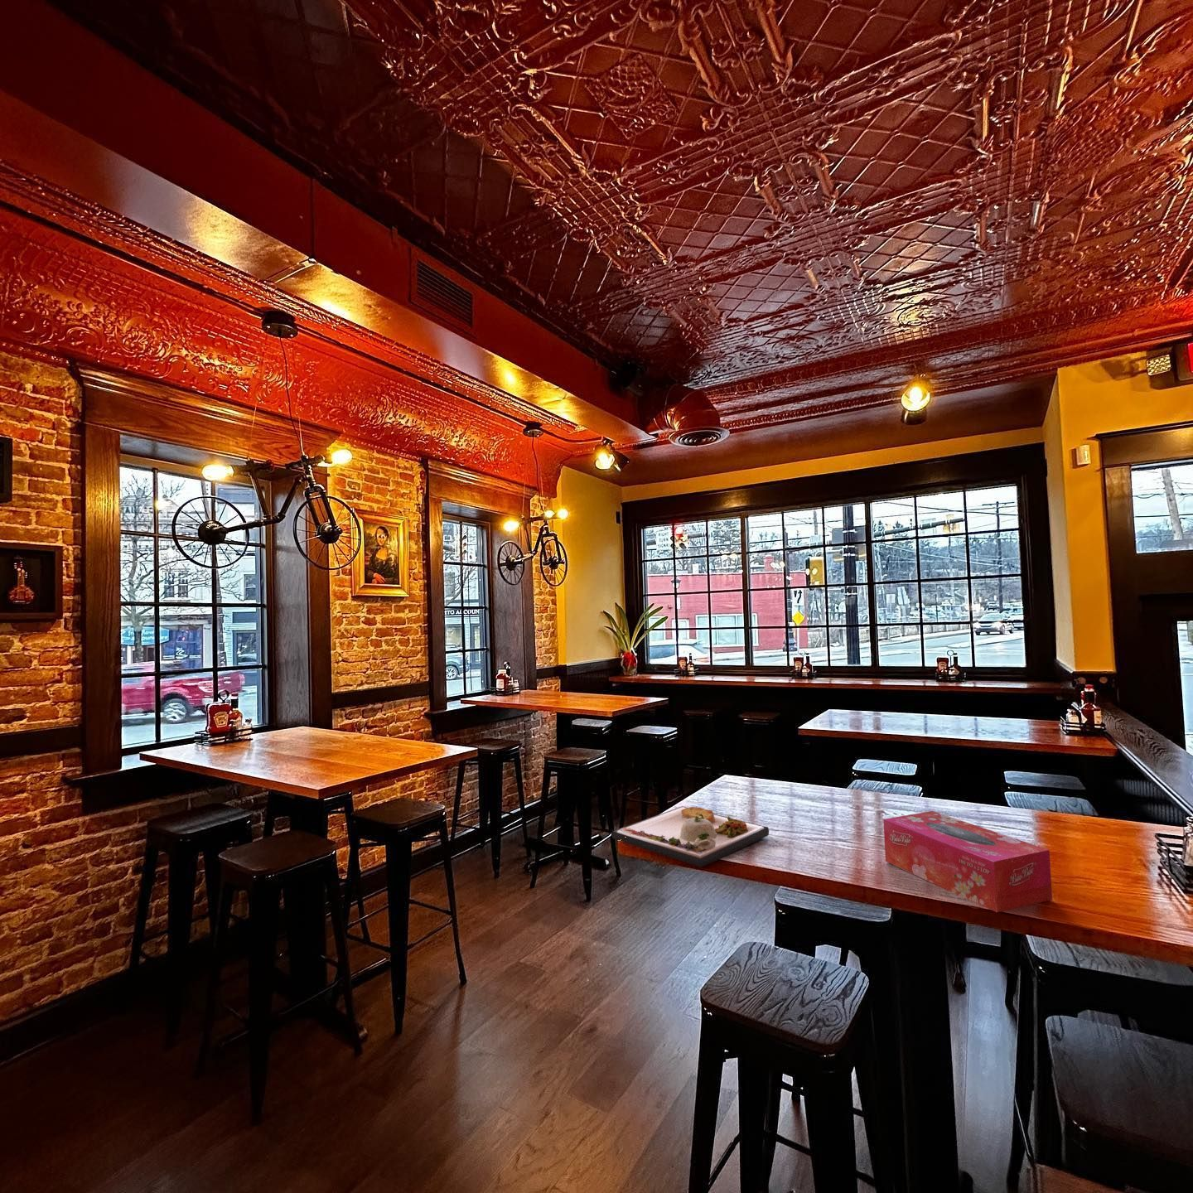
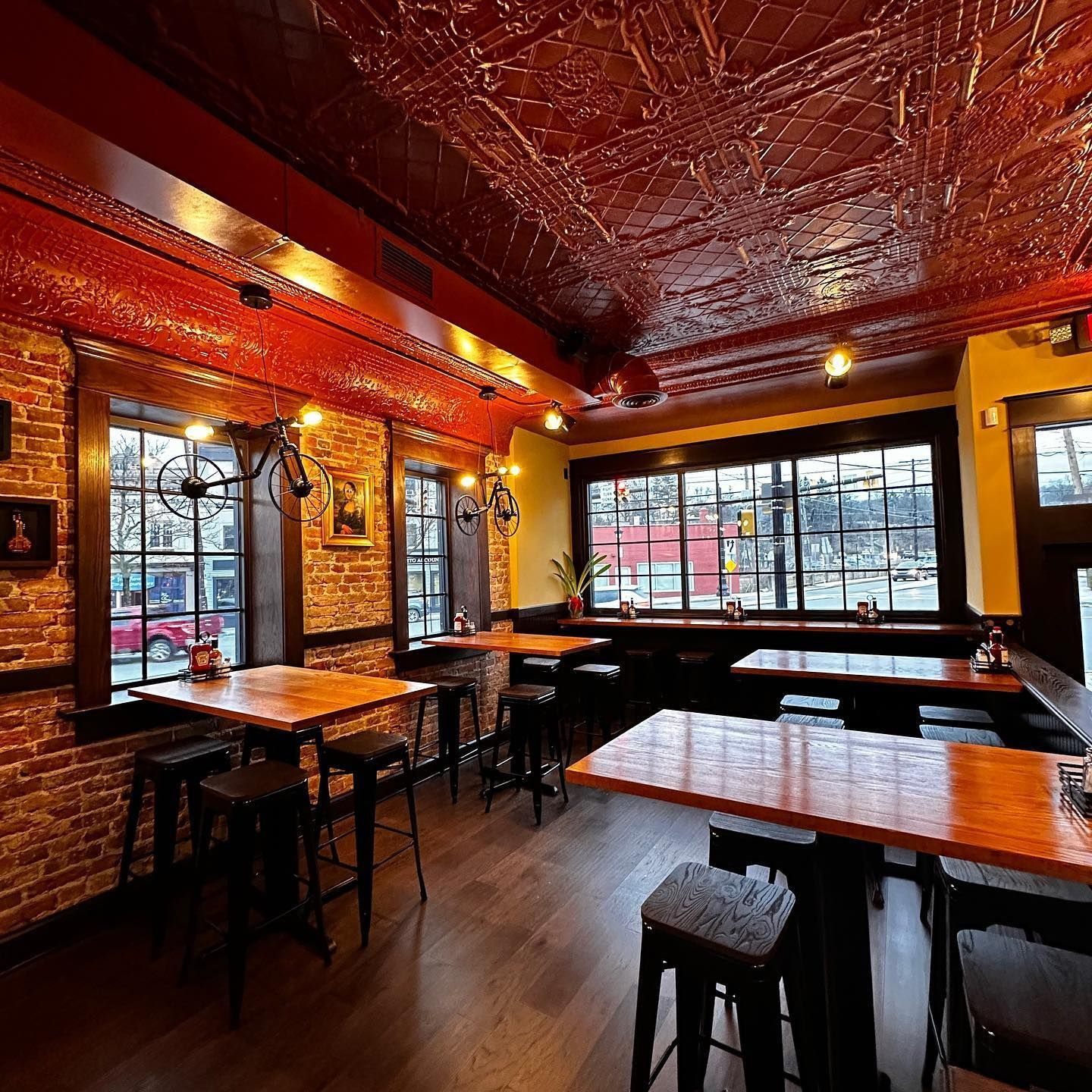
- tissue box (960, 855)
- dinner plate (689, 825)
